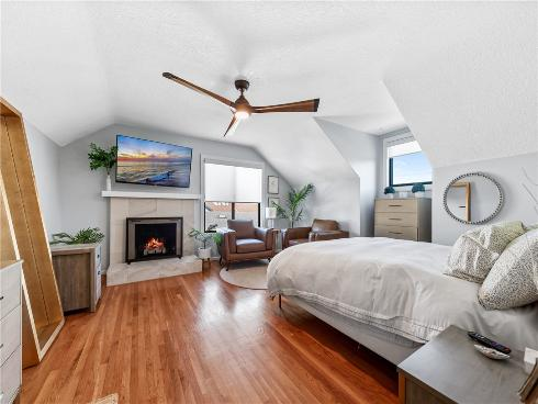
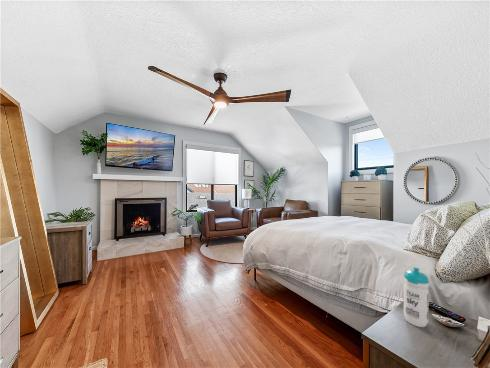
+ water bottle (415, 294)
